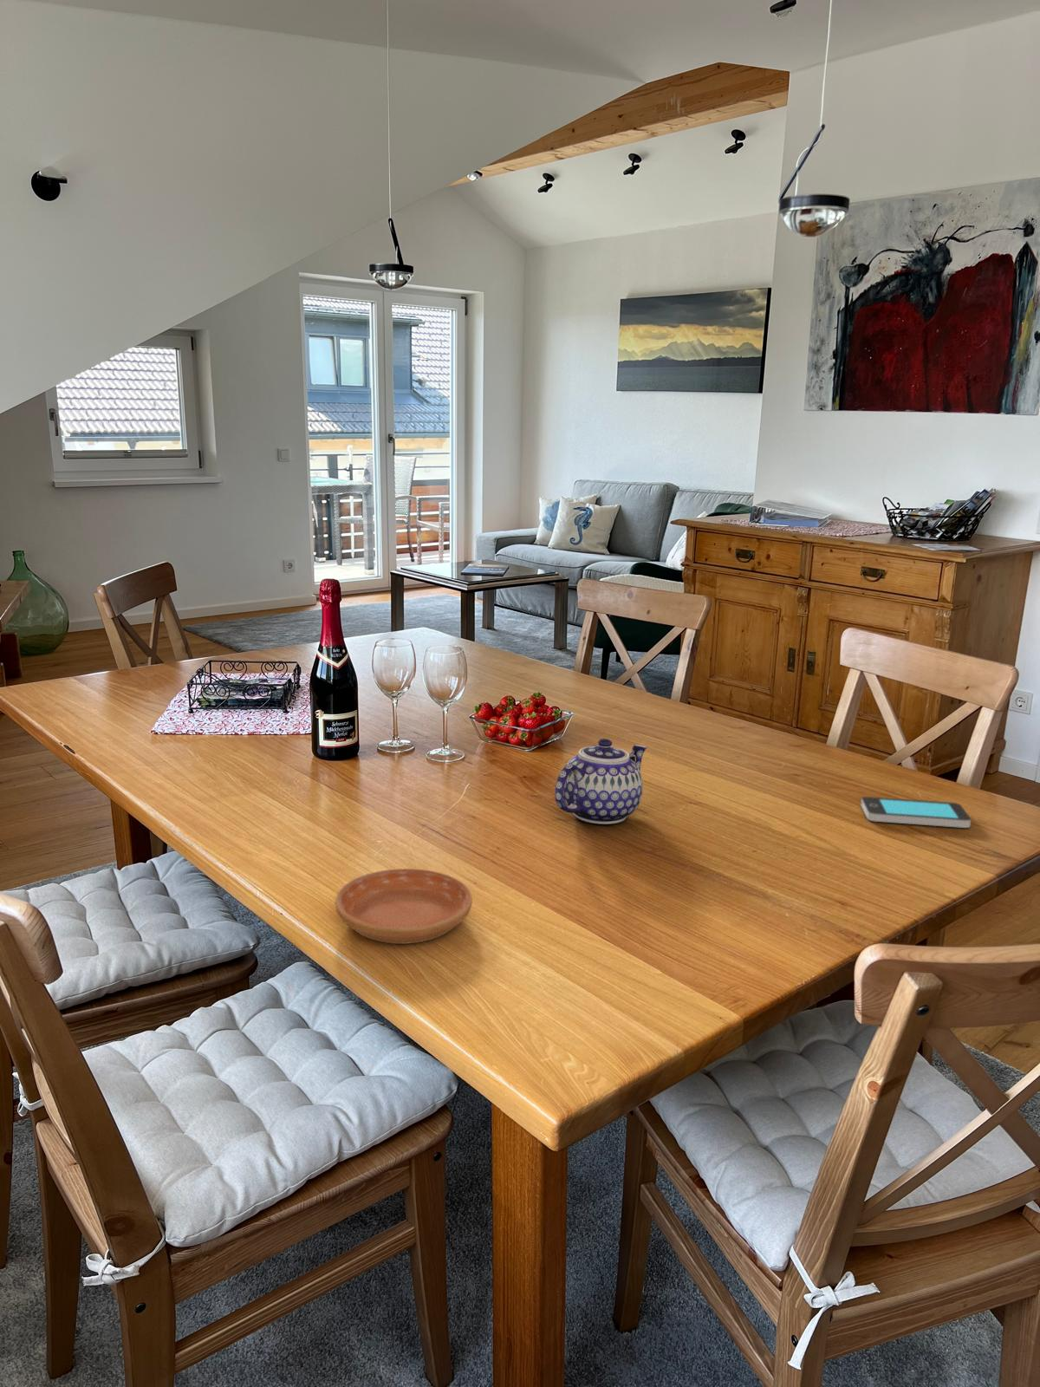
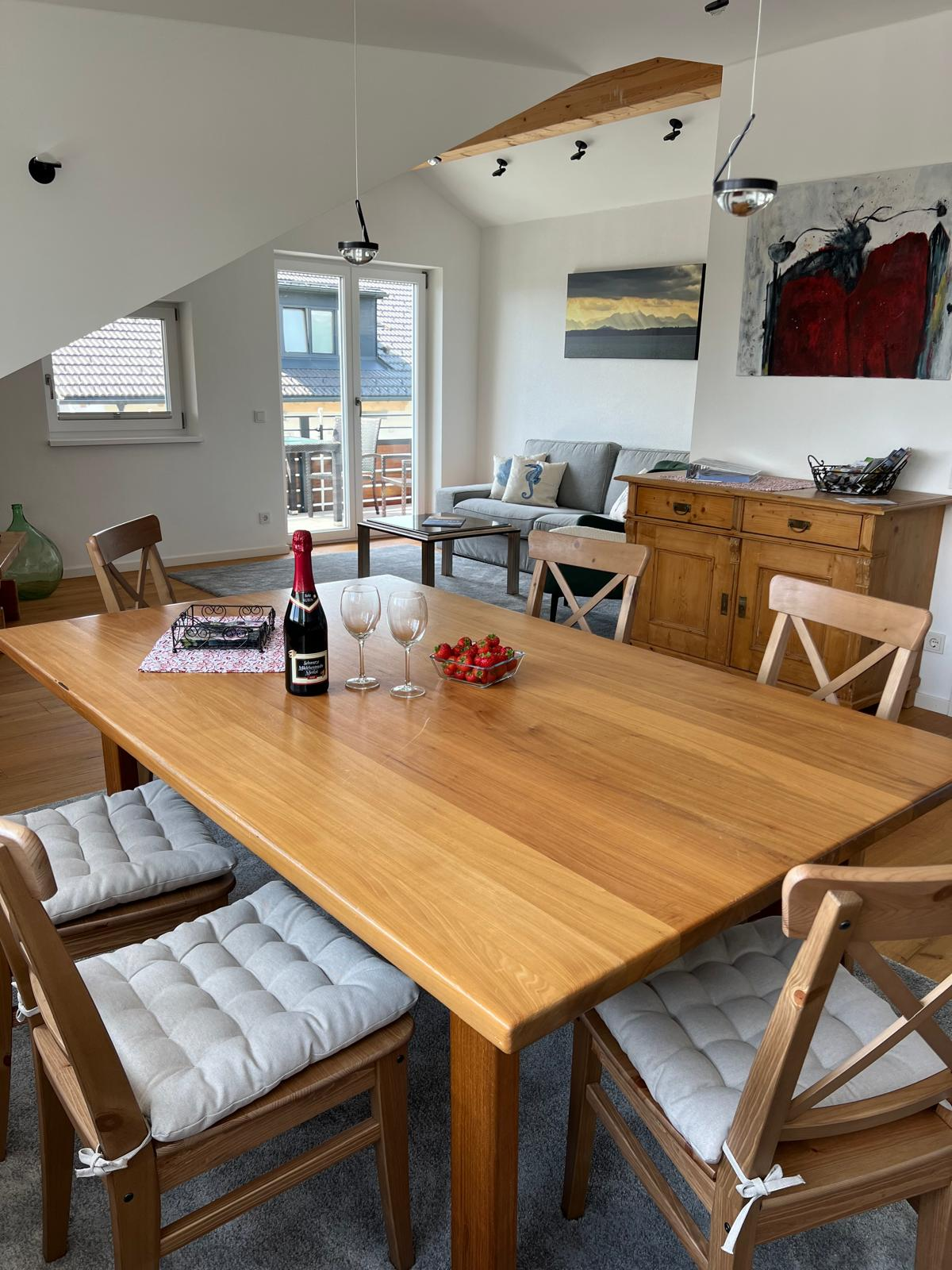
- saucer (404, 906)
- teapot (602, 778)
- smartphone (914, 811)
